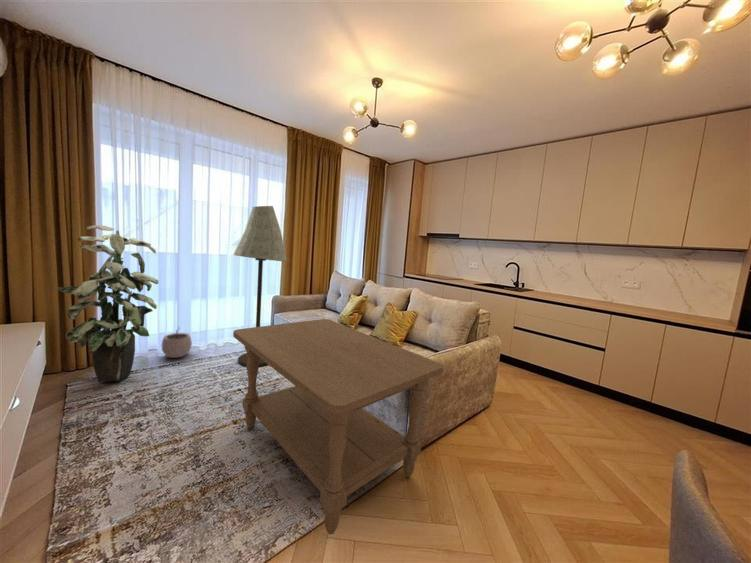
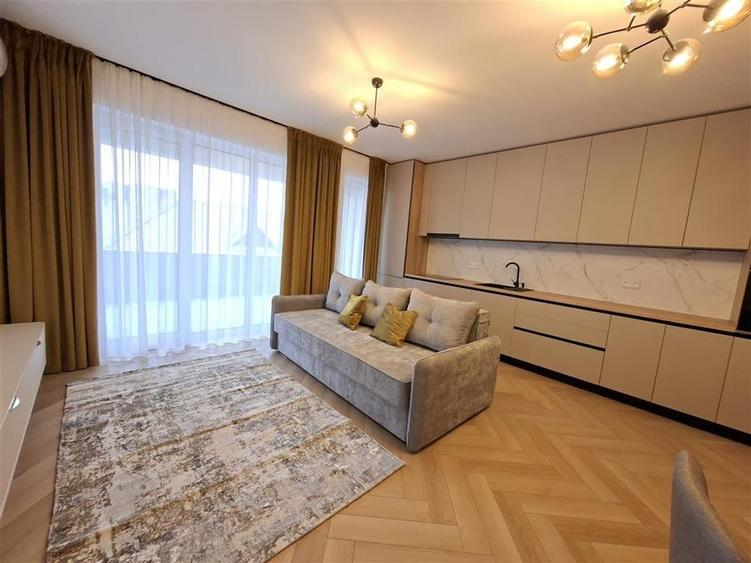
- coffee table (325, 398)
- floor lamp (259, 284)
- indoor plant (111, 303)
- plant pot (176, 341)
